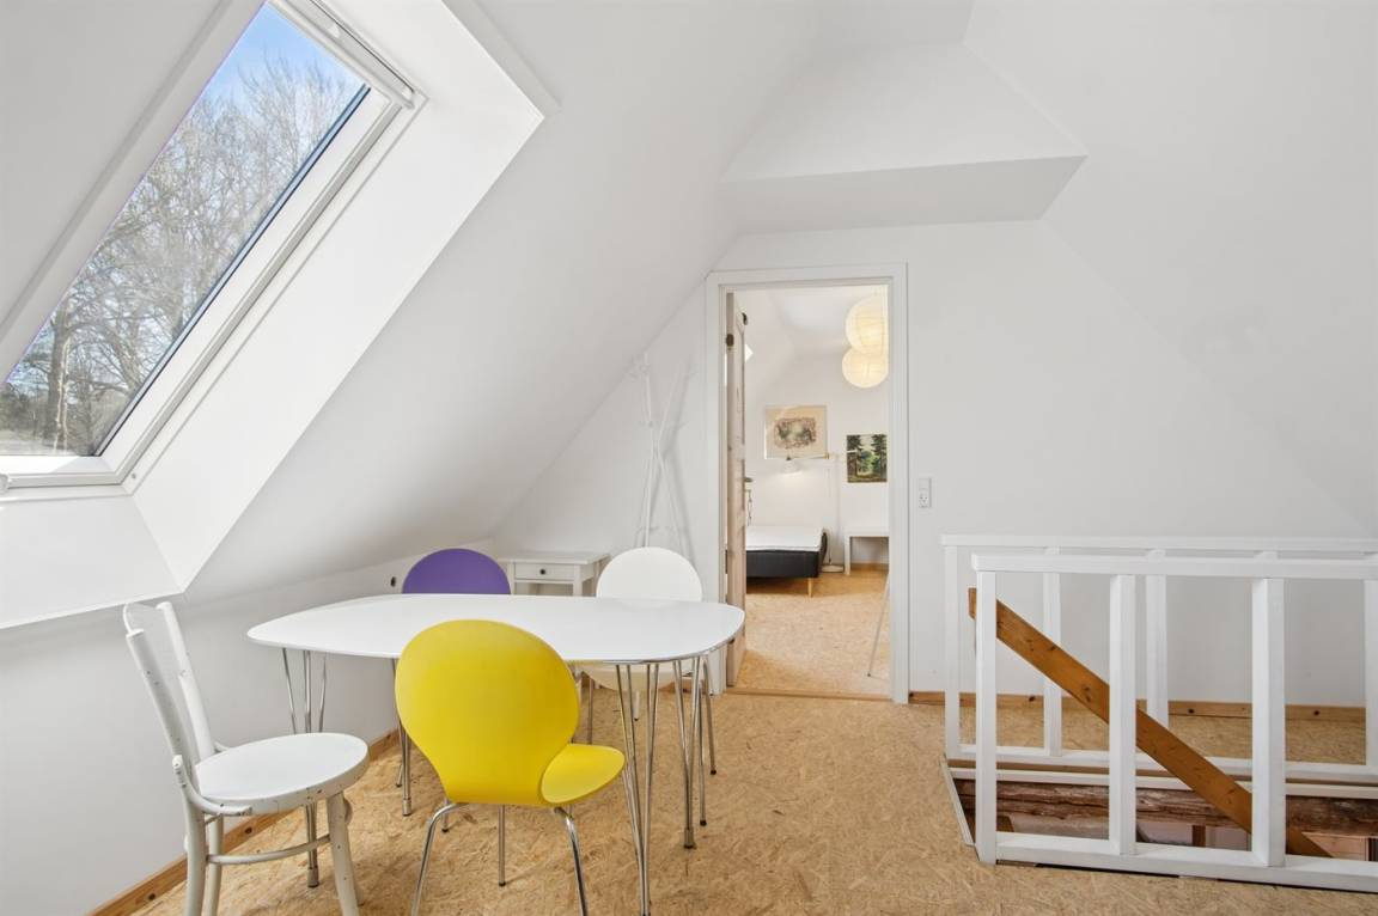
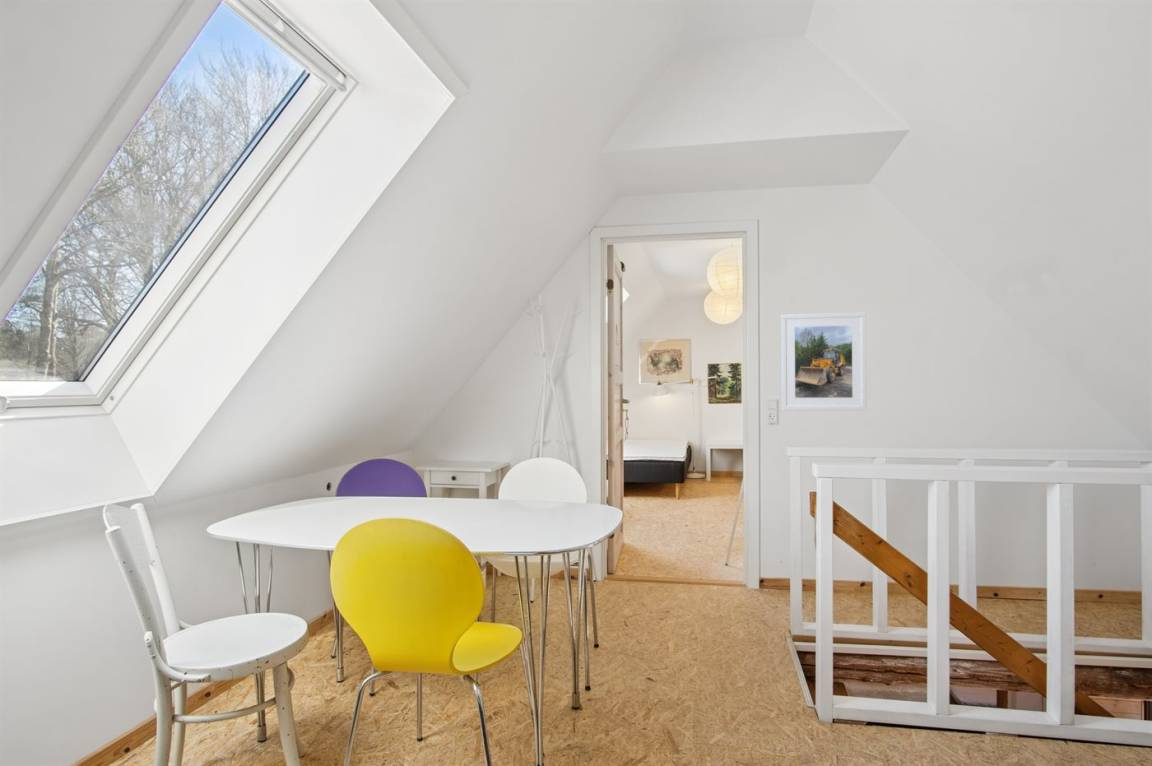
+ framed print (823, 362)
